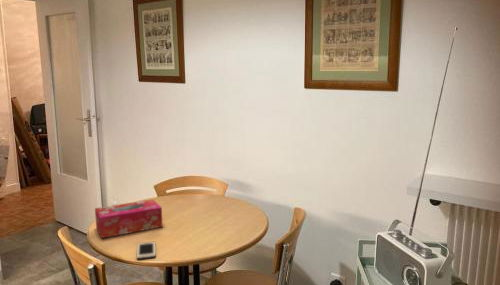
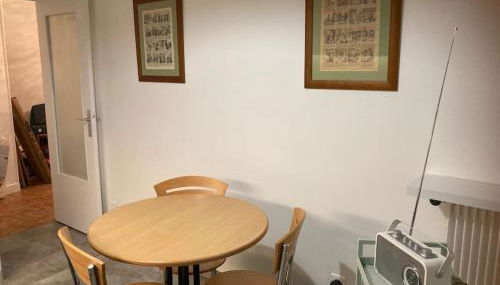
- cell phone (146, 249)
- tissue box (128, 217)
